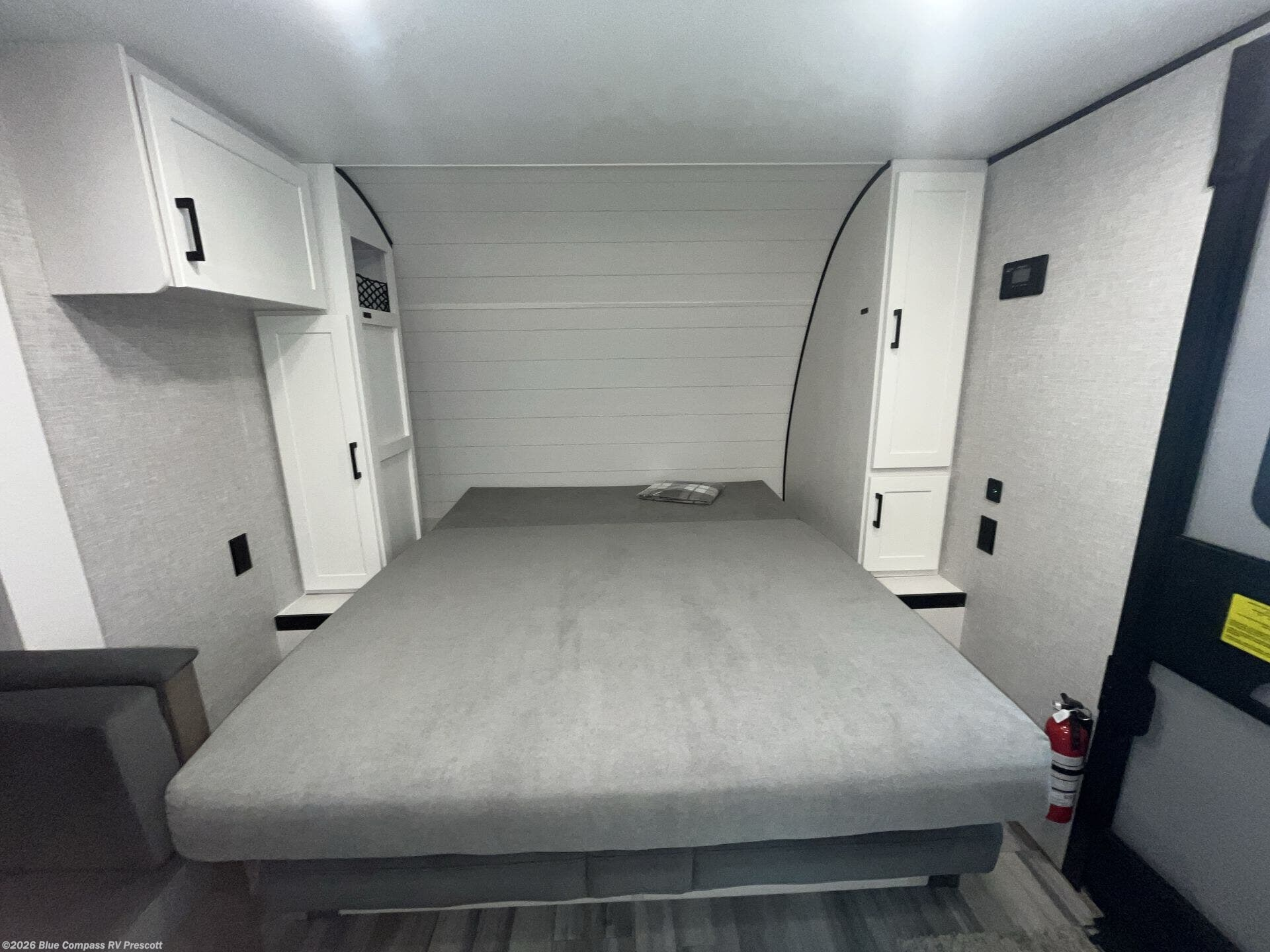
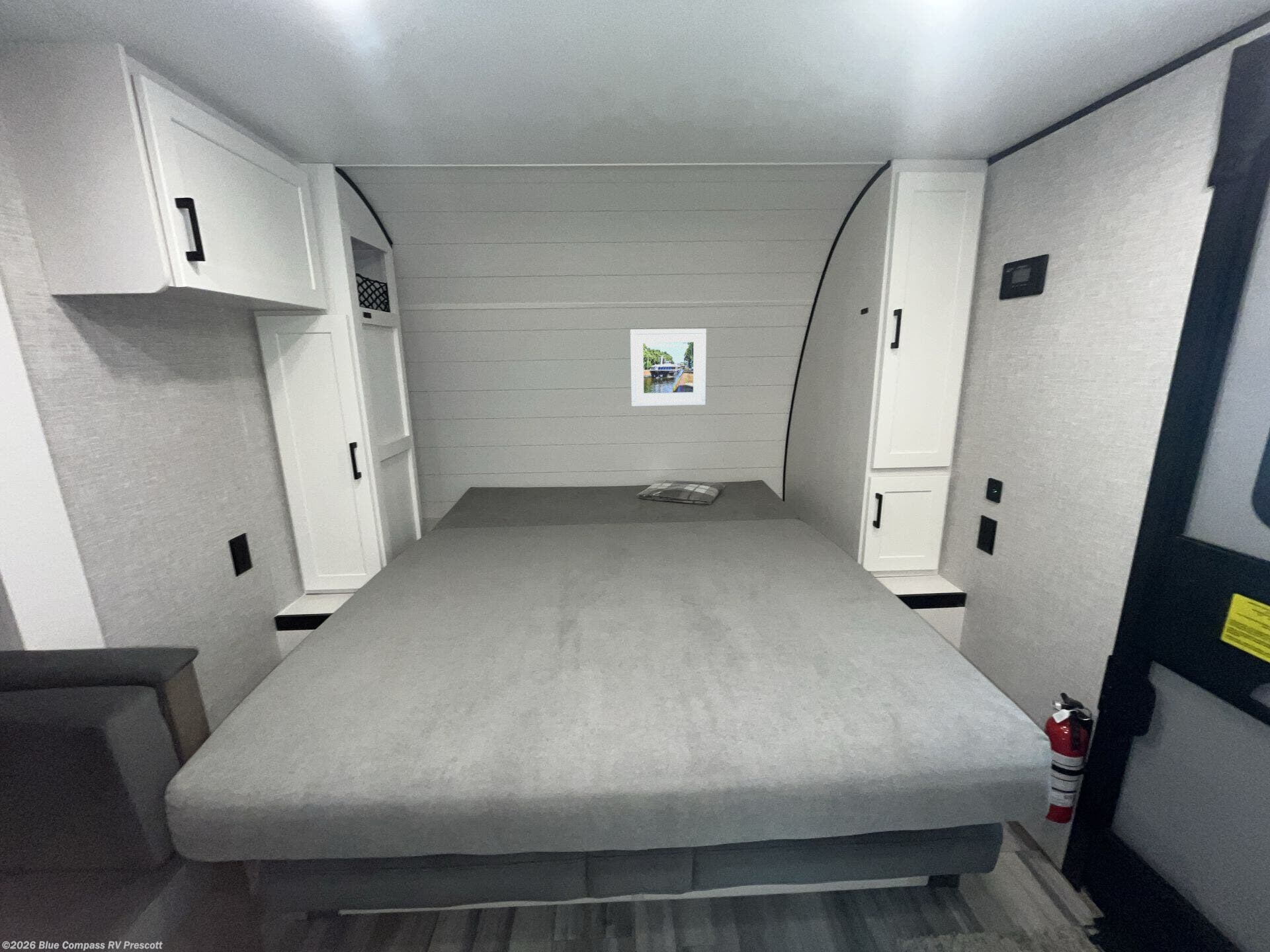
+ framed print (668, 368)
